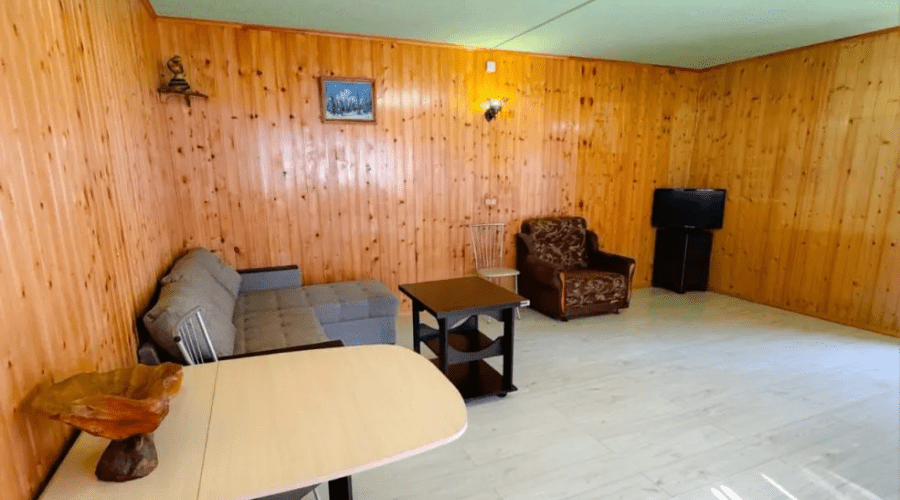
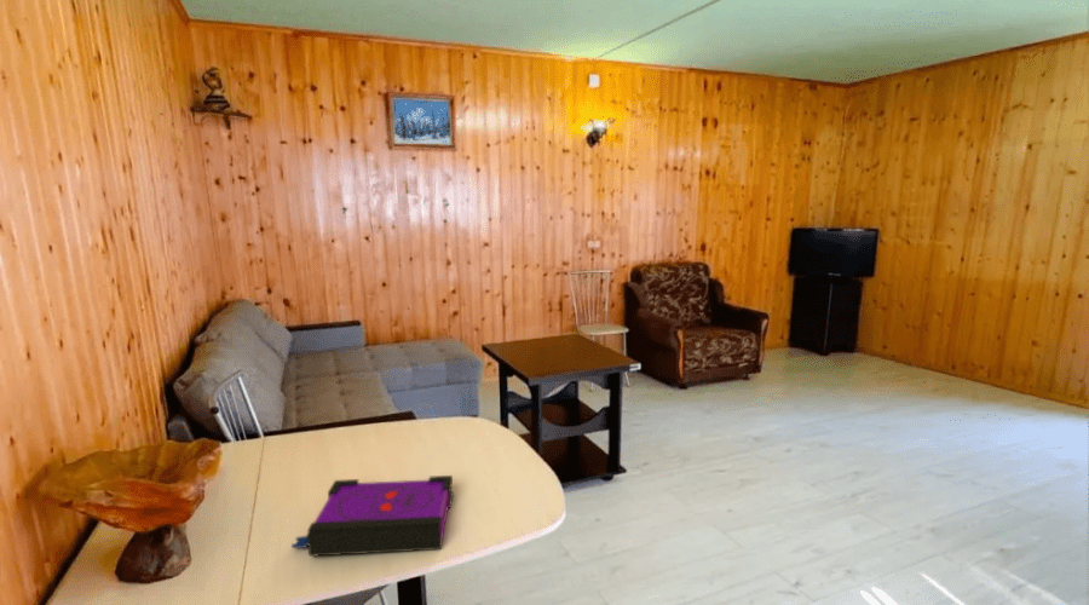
+ board game (375, 513)
